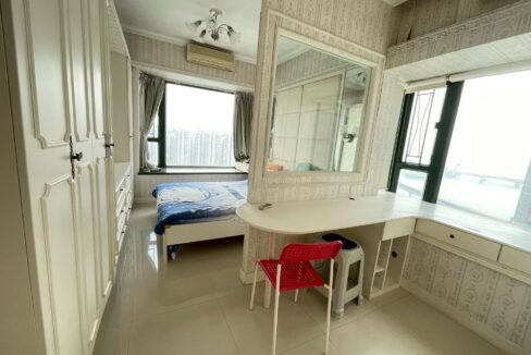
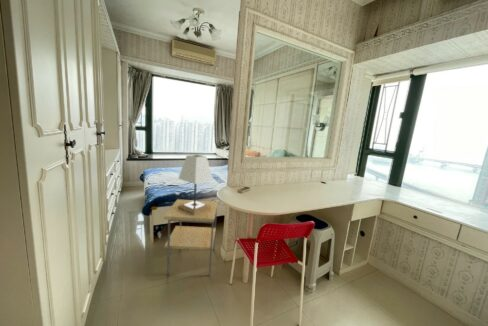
+ lamp (195, 182)
+ side table (192, 235)
